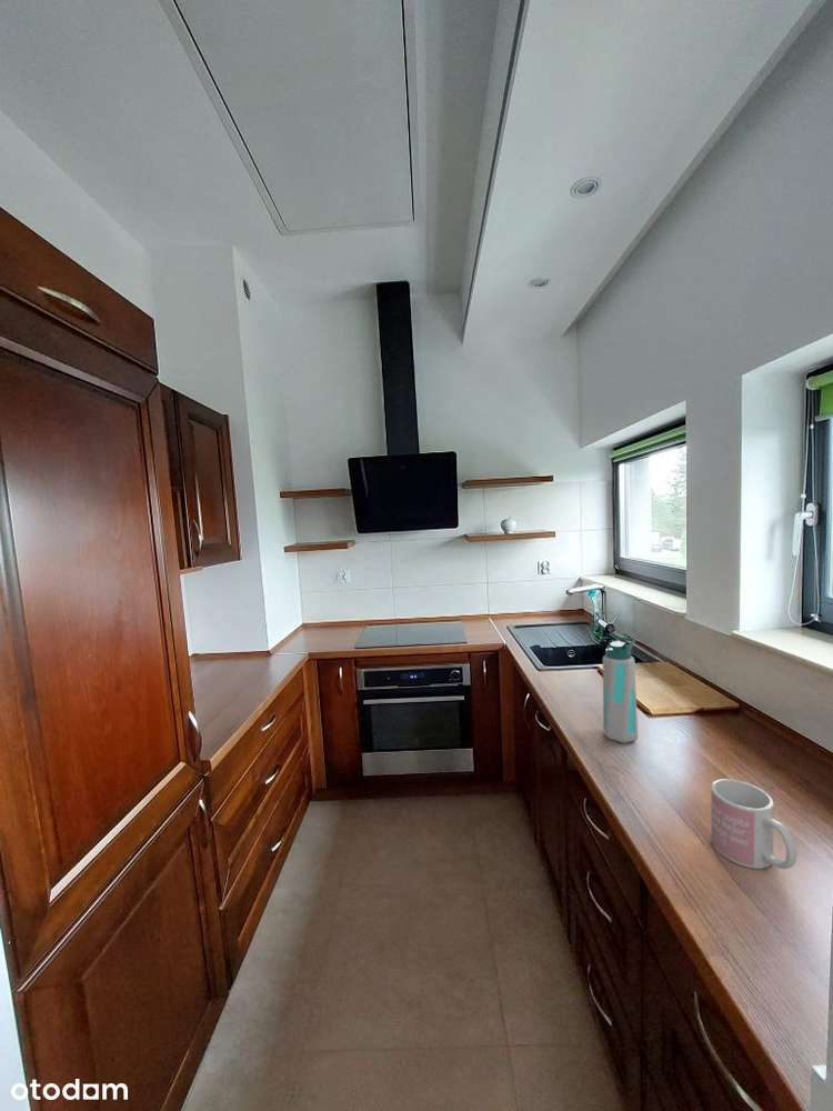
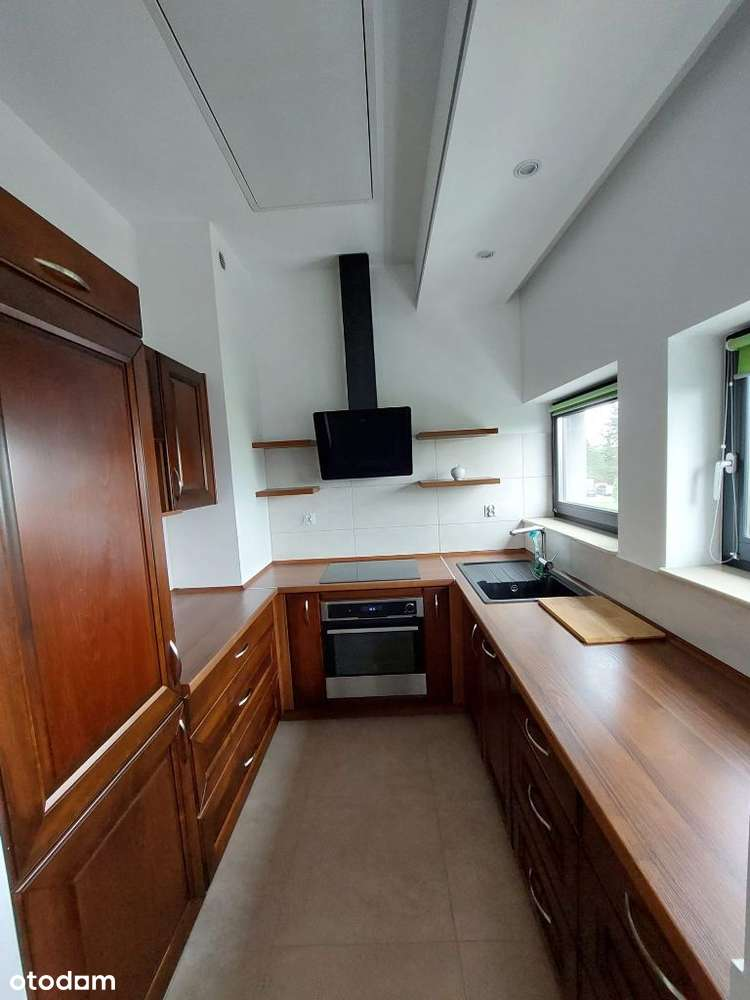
- water bottle (620, 688)
- mug (750, 827)
